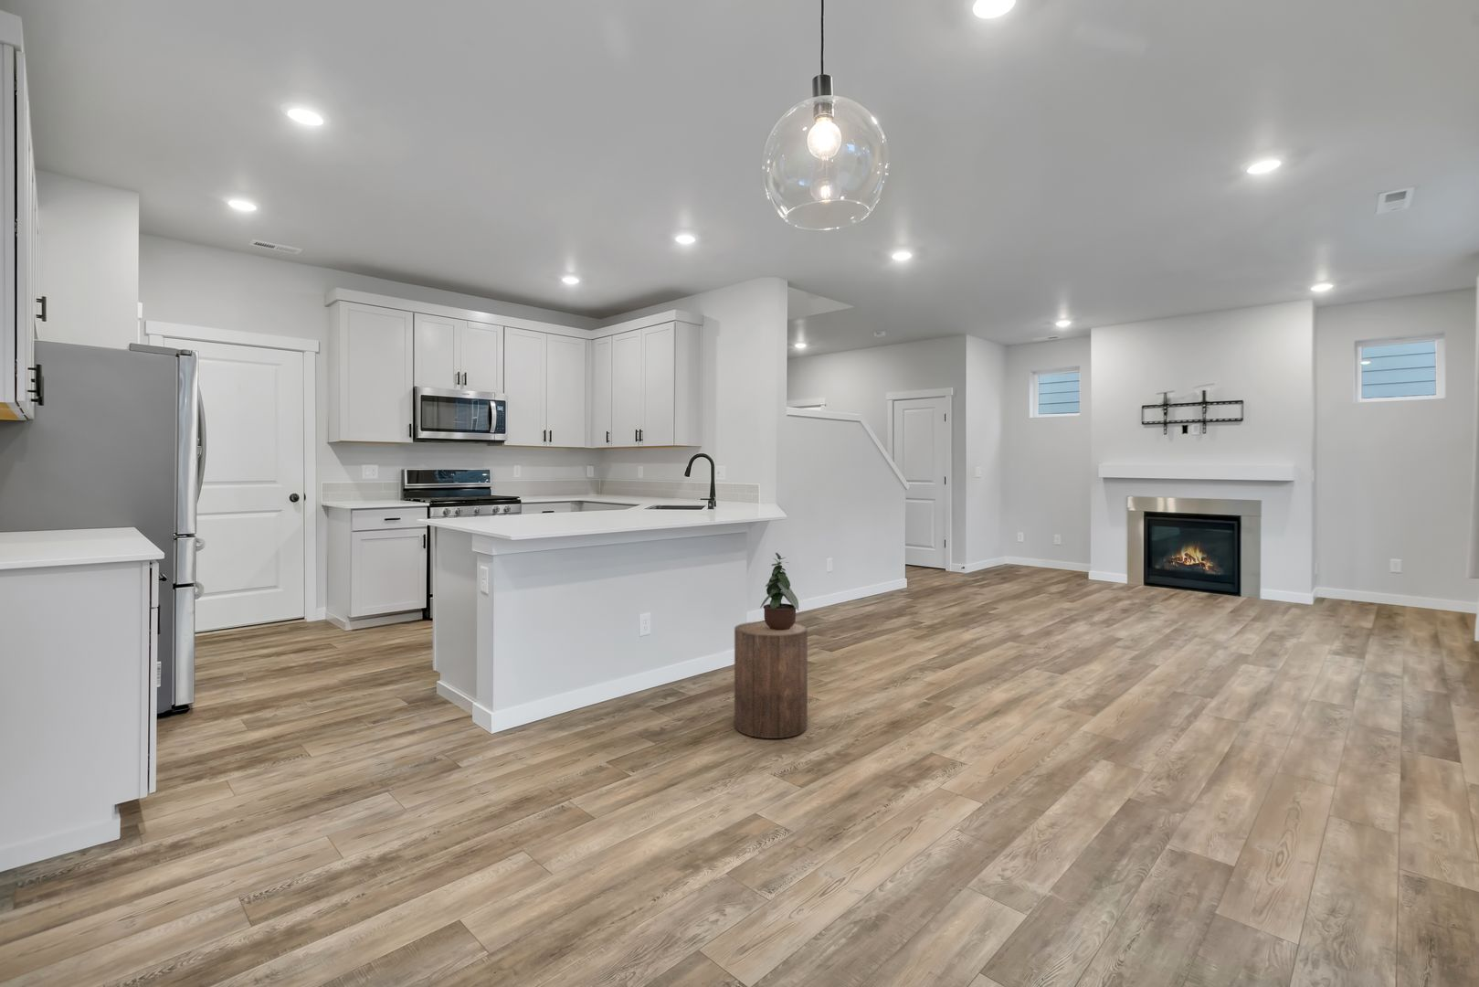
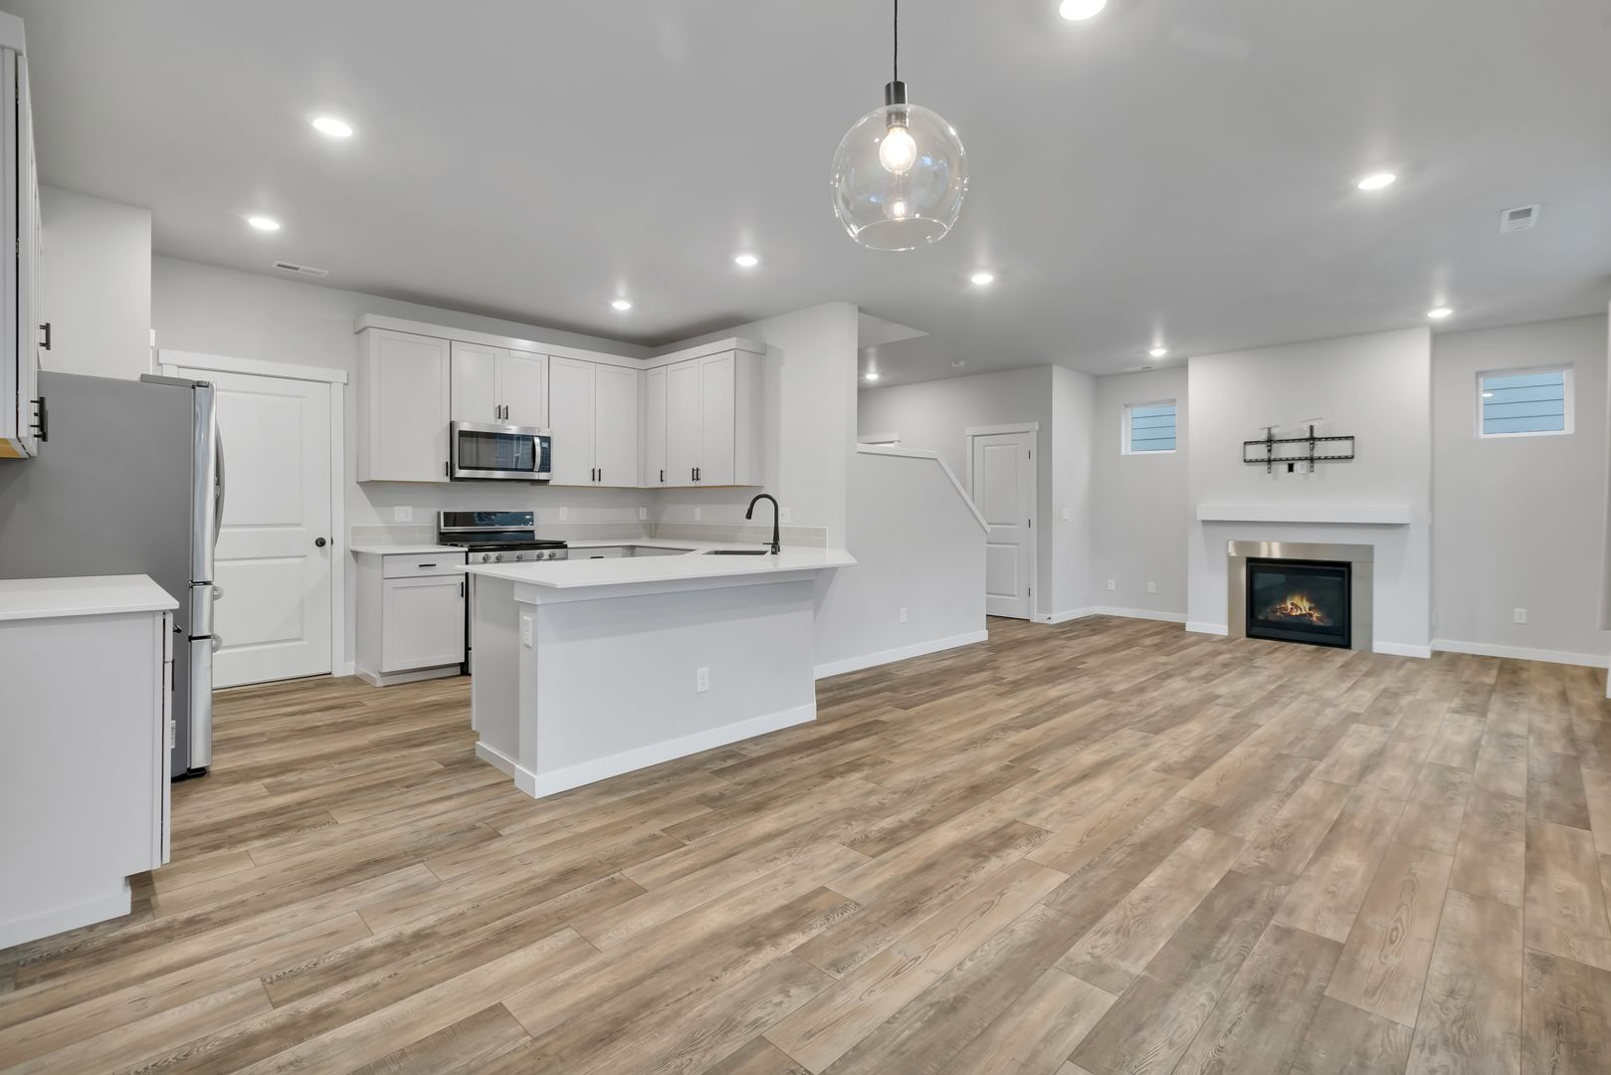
- stool (770, 676)
- potted plant (780, 589)
